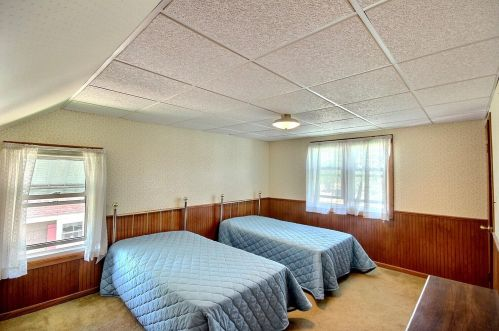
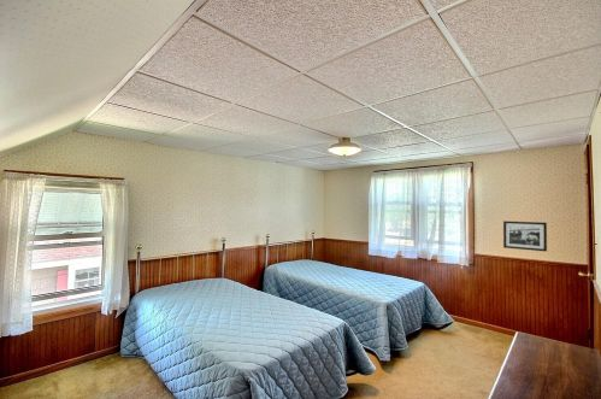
+ picture frame (524, 235)
